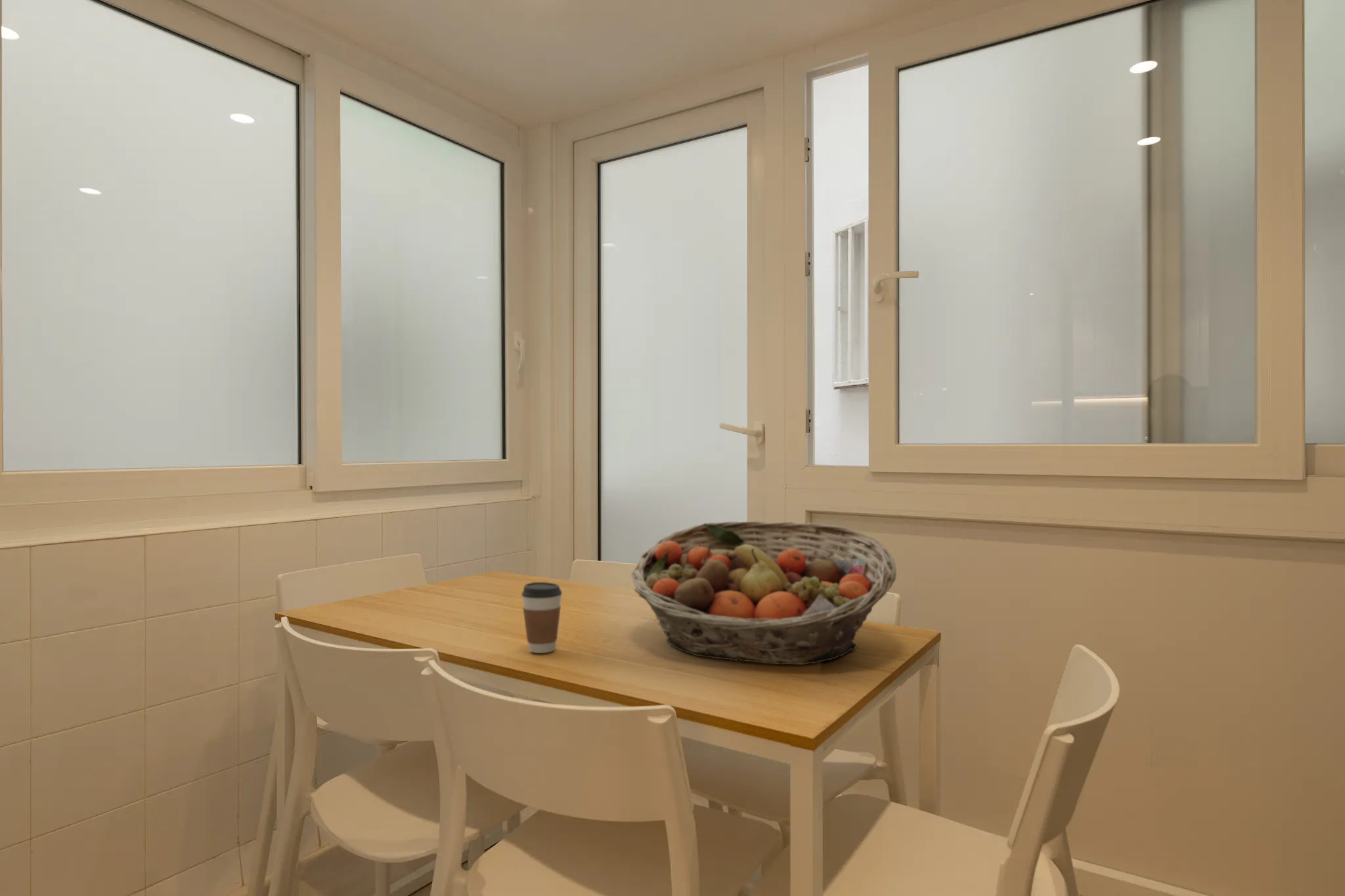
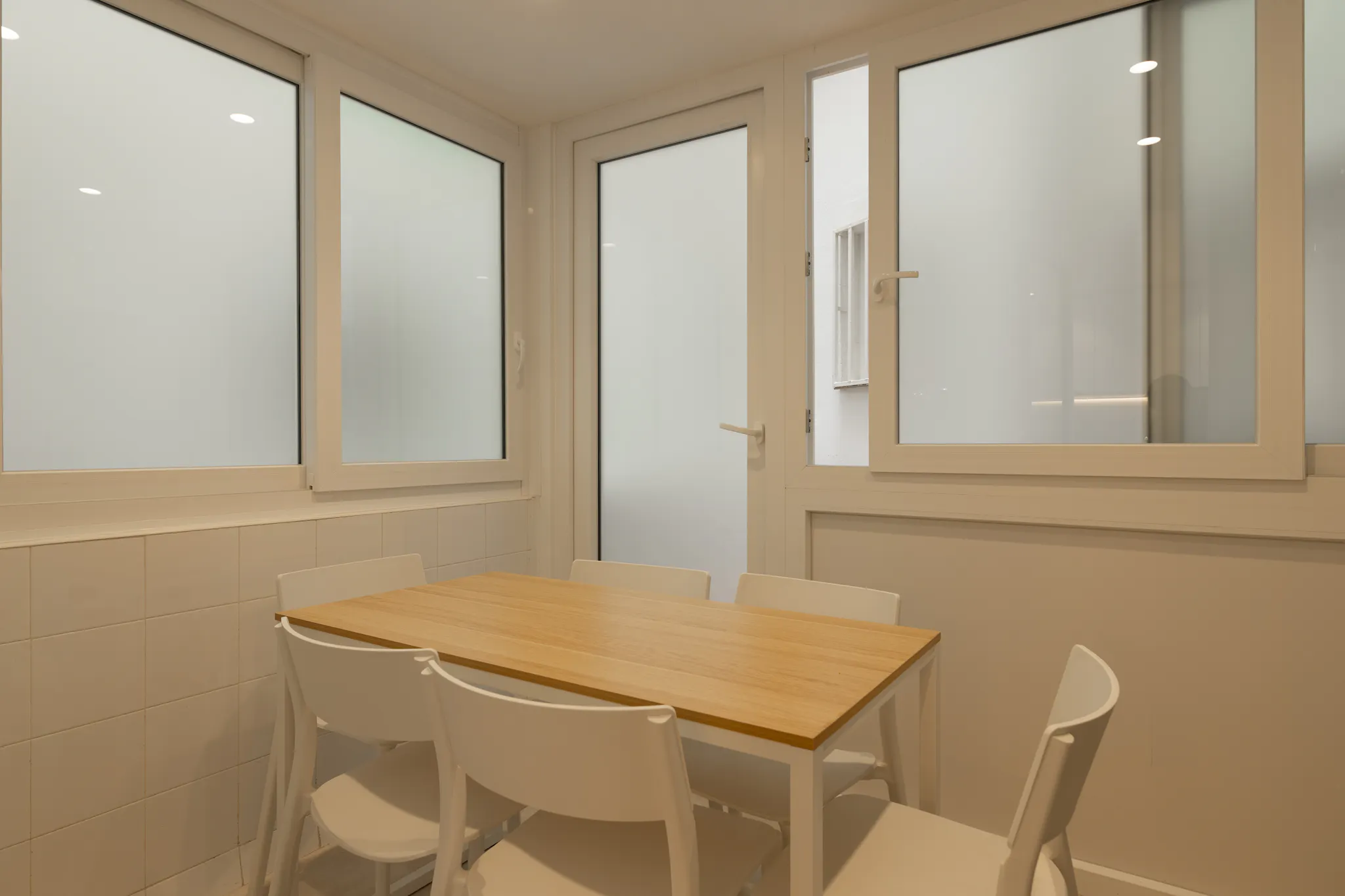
- fruit basket (759, 585)
- coffee cup (542, 617)
